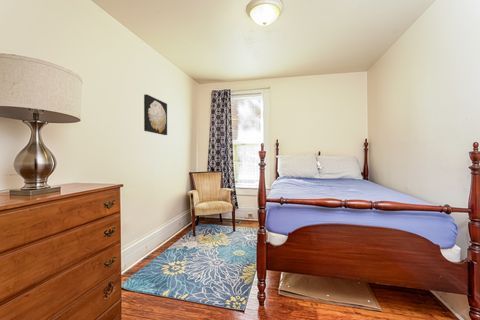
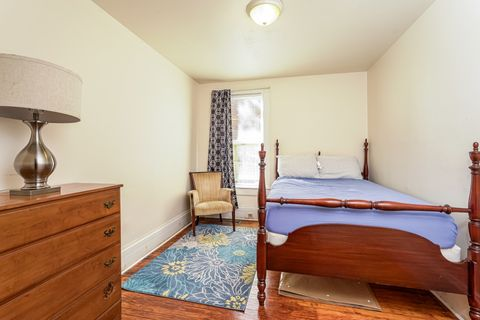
- wall art (156, 116)
